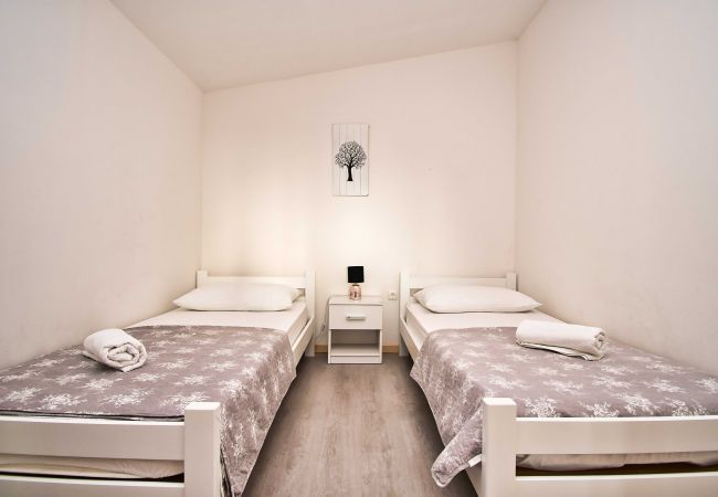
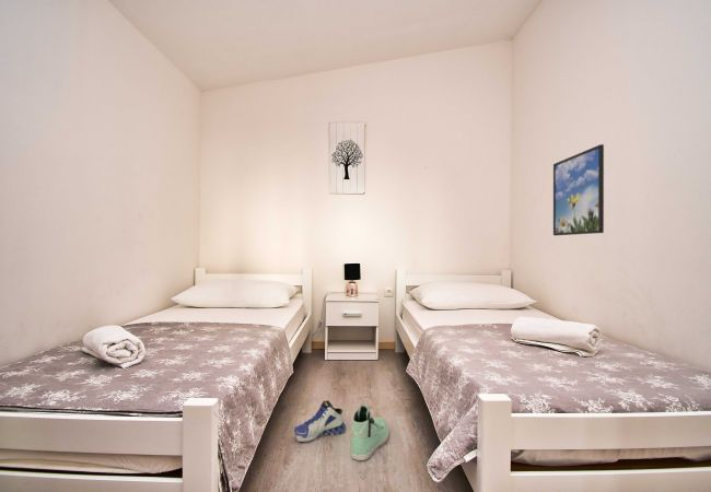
+ sneaker (319, 418)
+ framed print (575, 195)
+ sneaker (370, 422)
